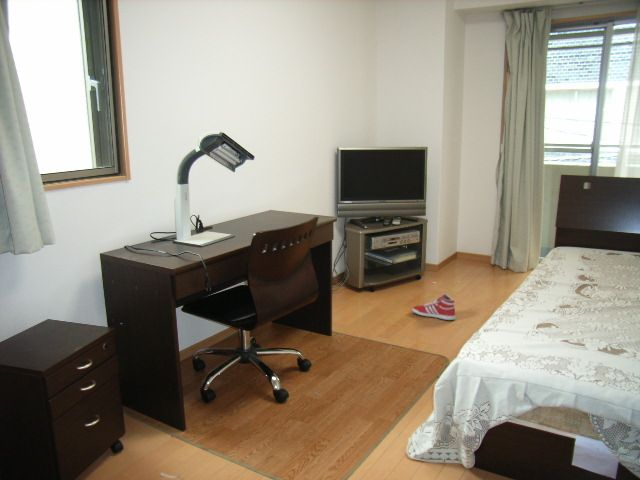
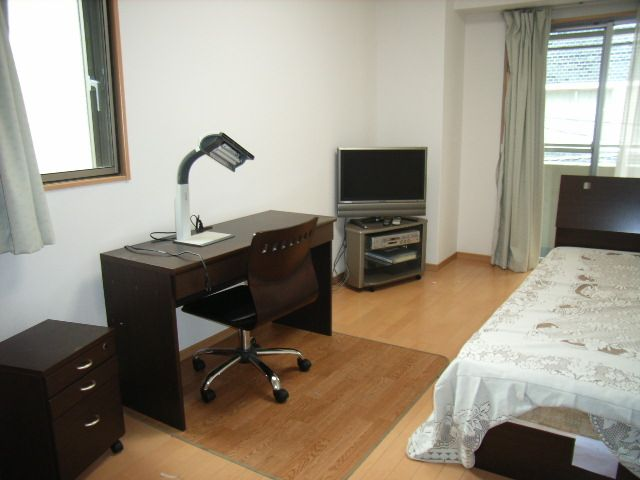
- sneaker (433, 304)
